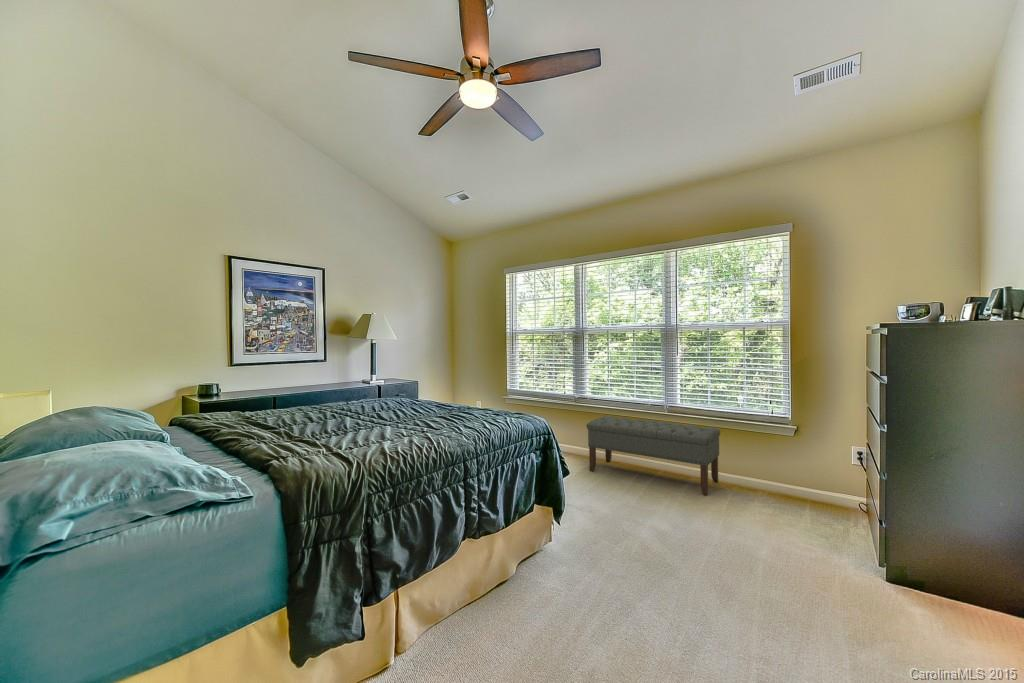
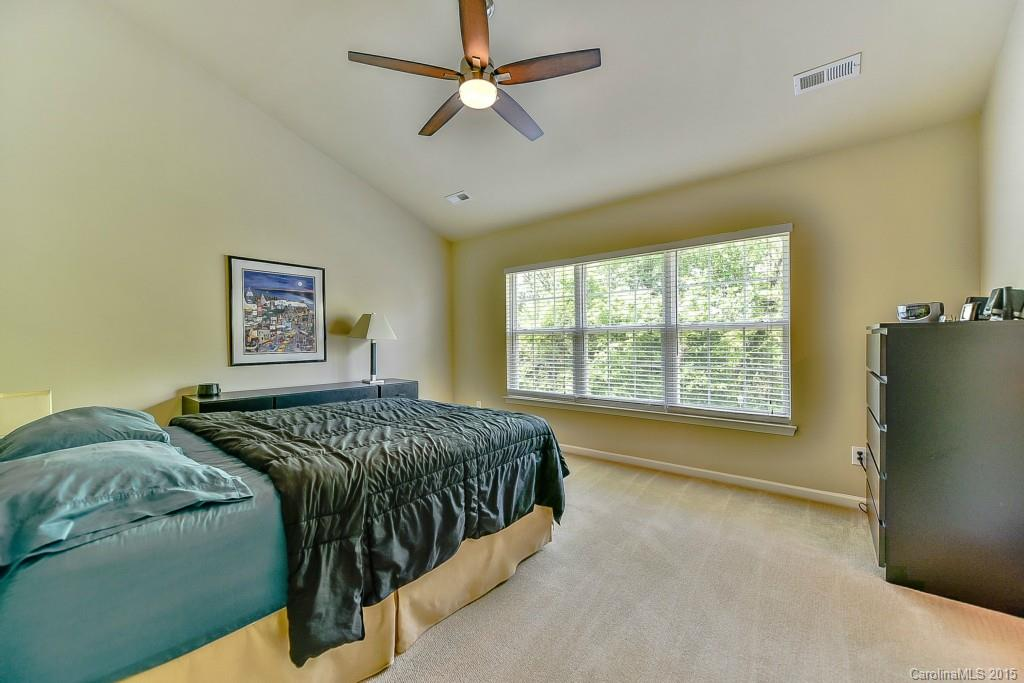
- bench (650, 449)
